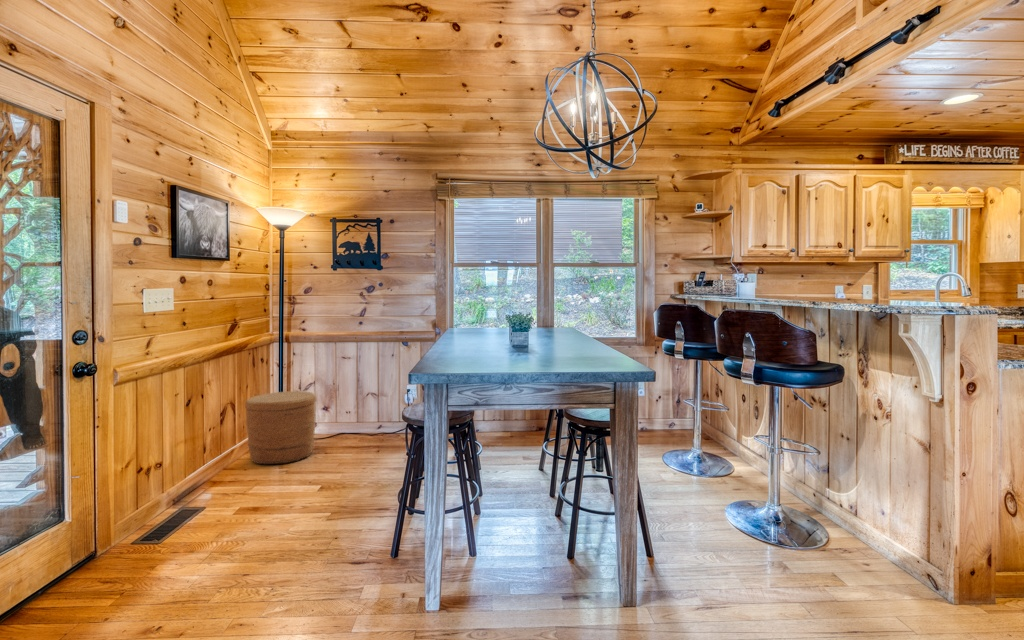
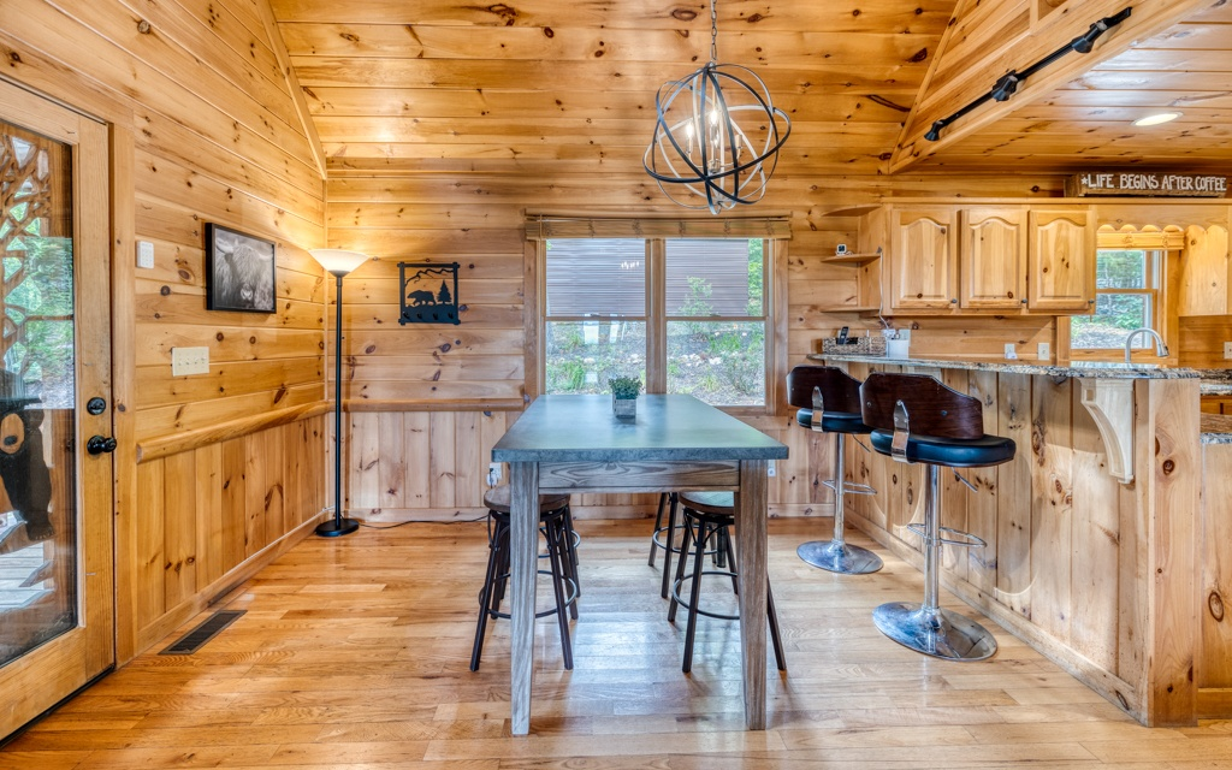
- woven basket (282, 426)
